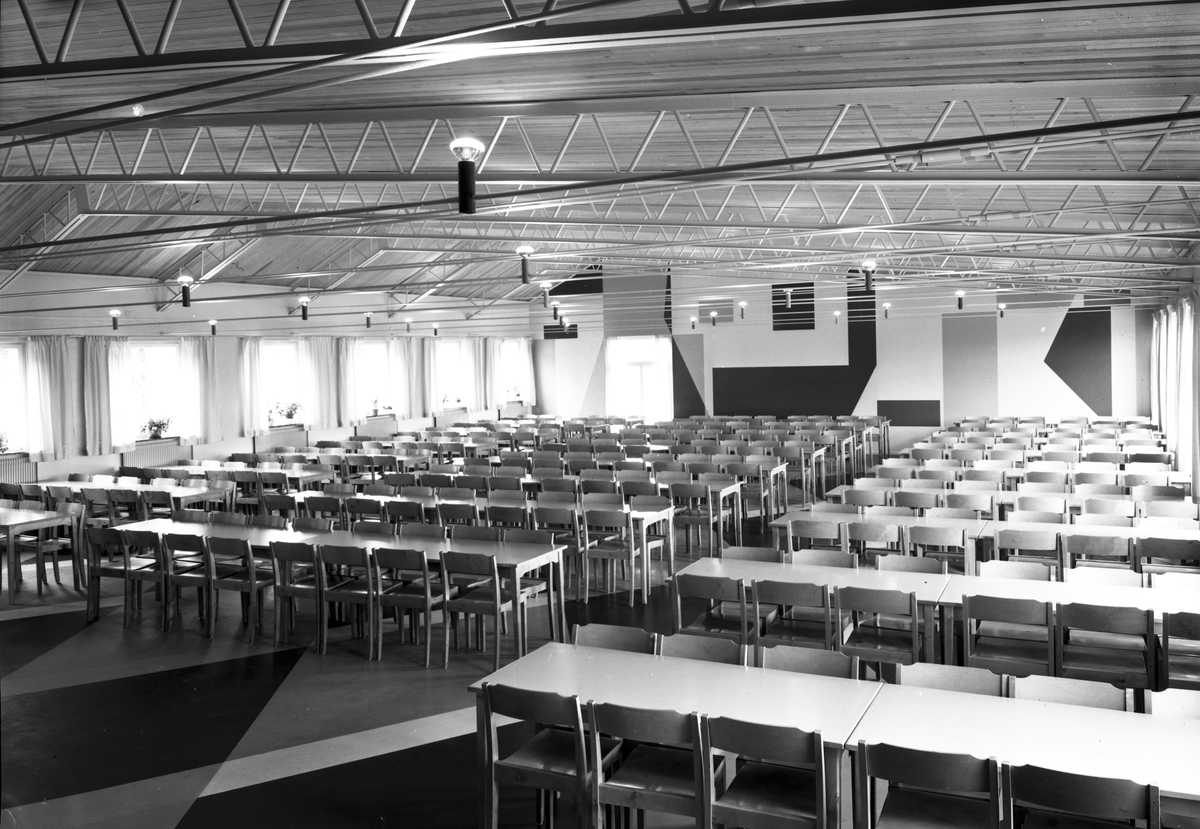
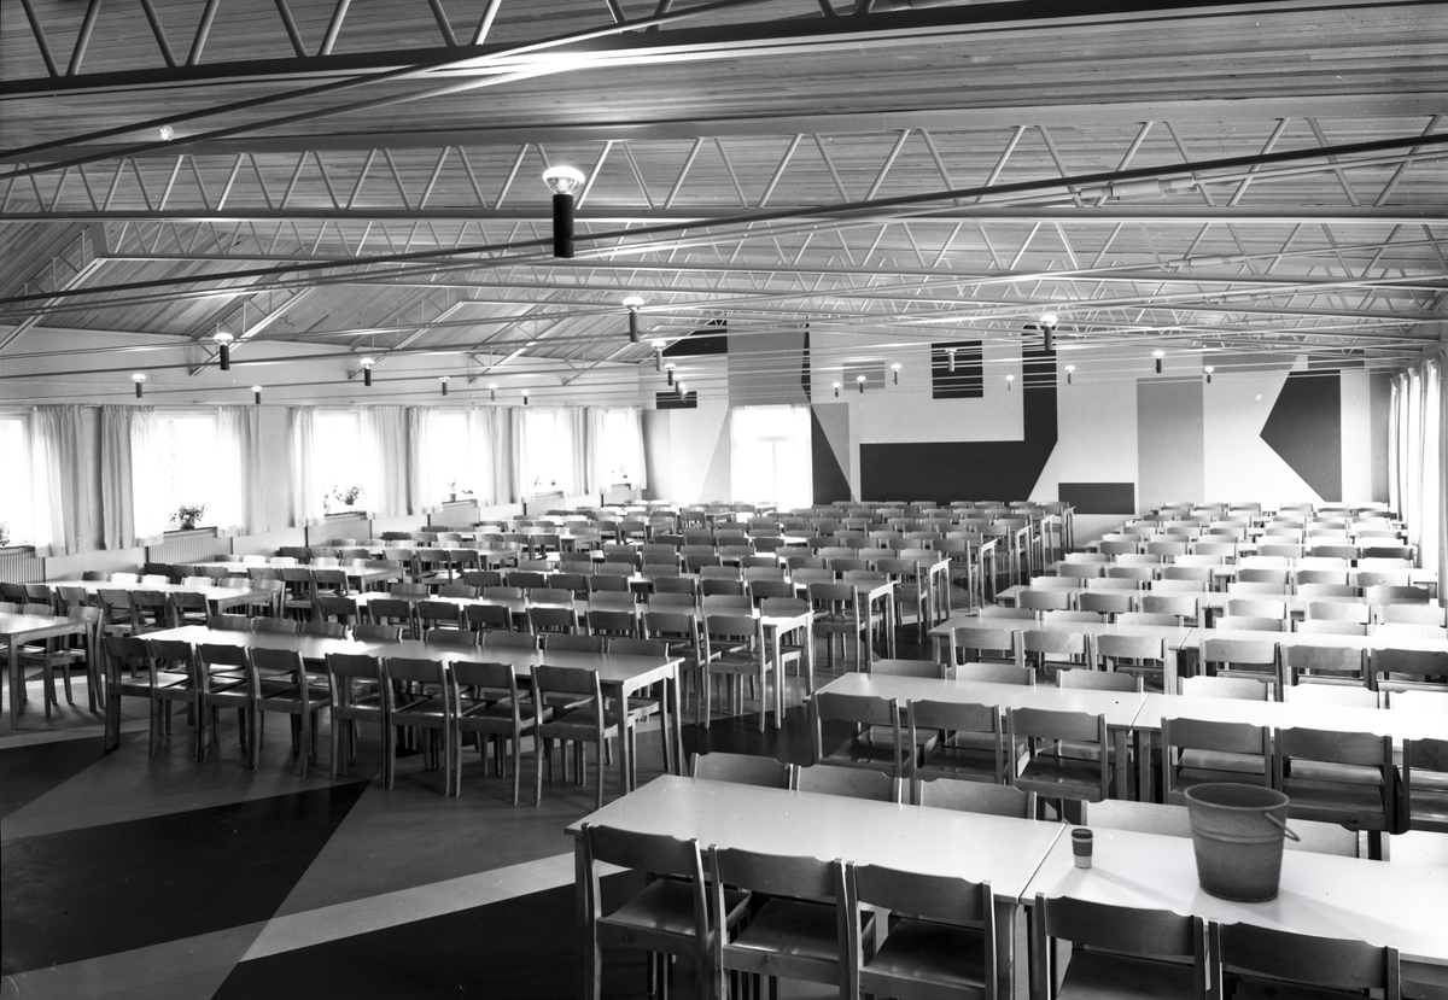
+ coffee cup (1082, 848)
+ bucket (1242, 841)
